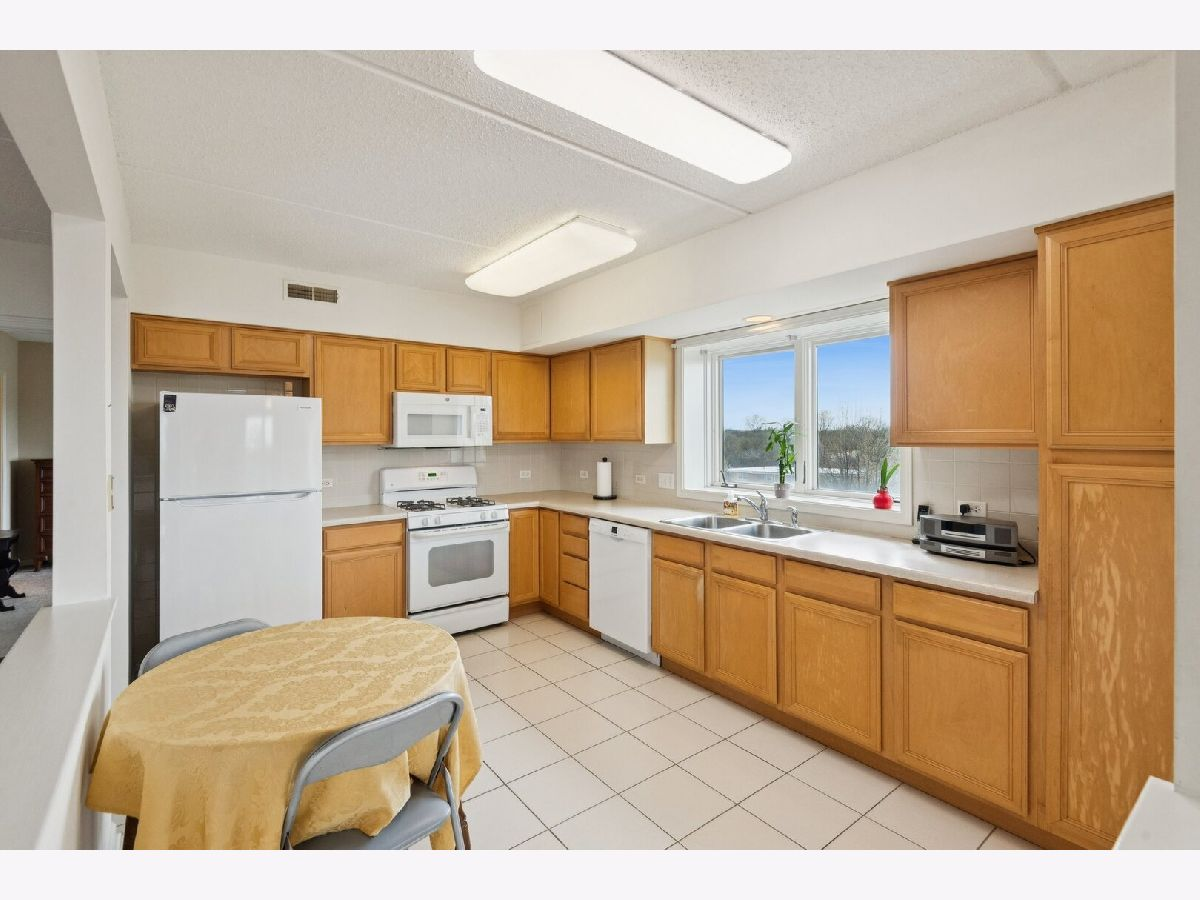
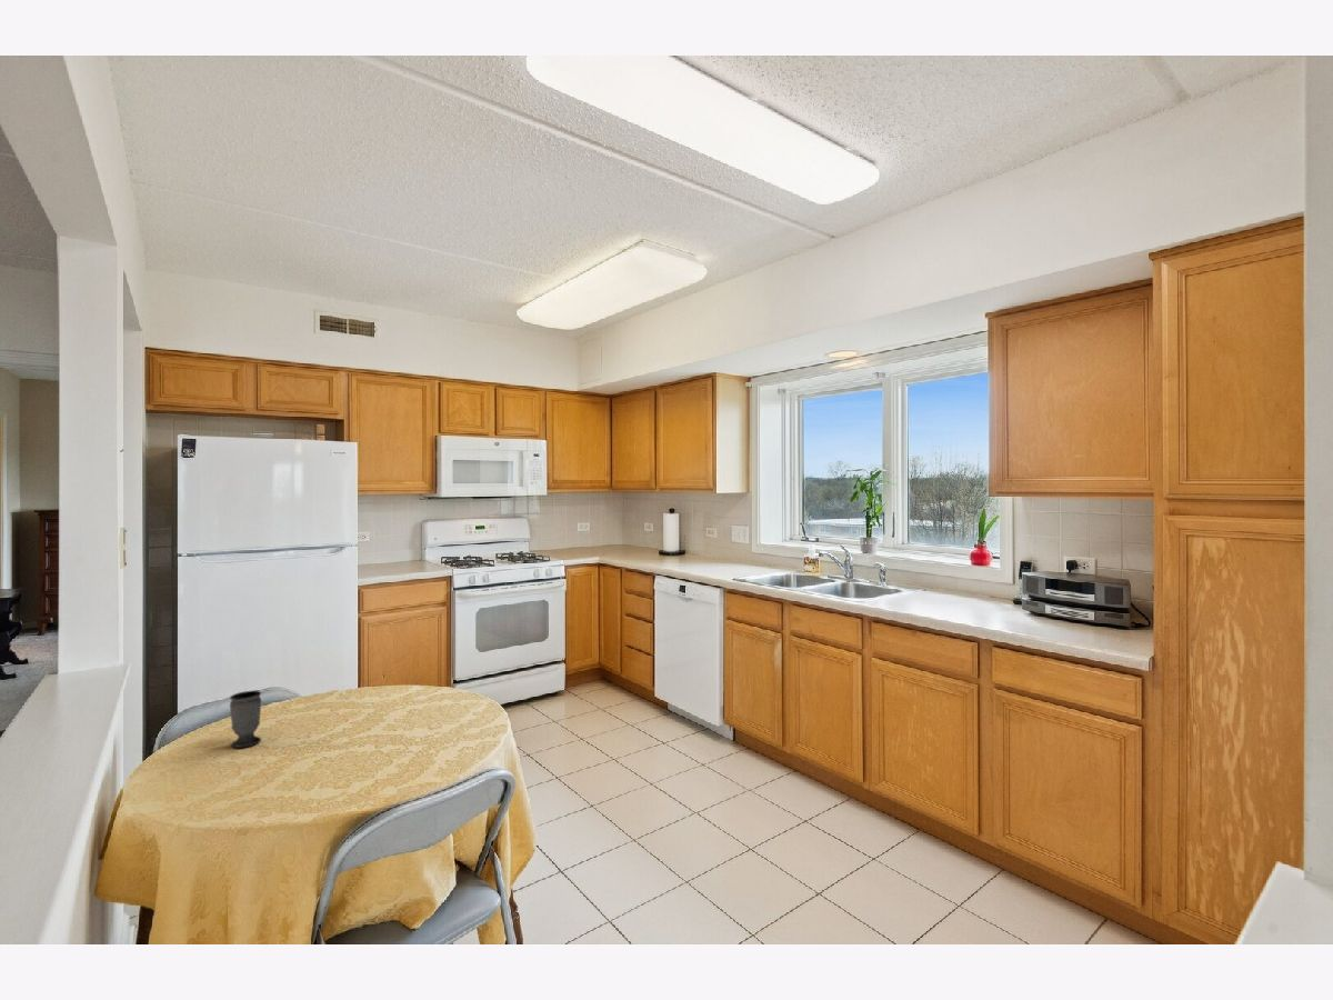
+ cup (245, 718)
